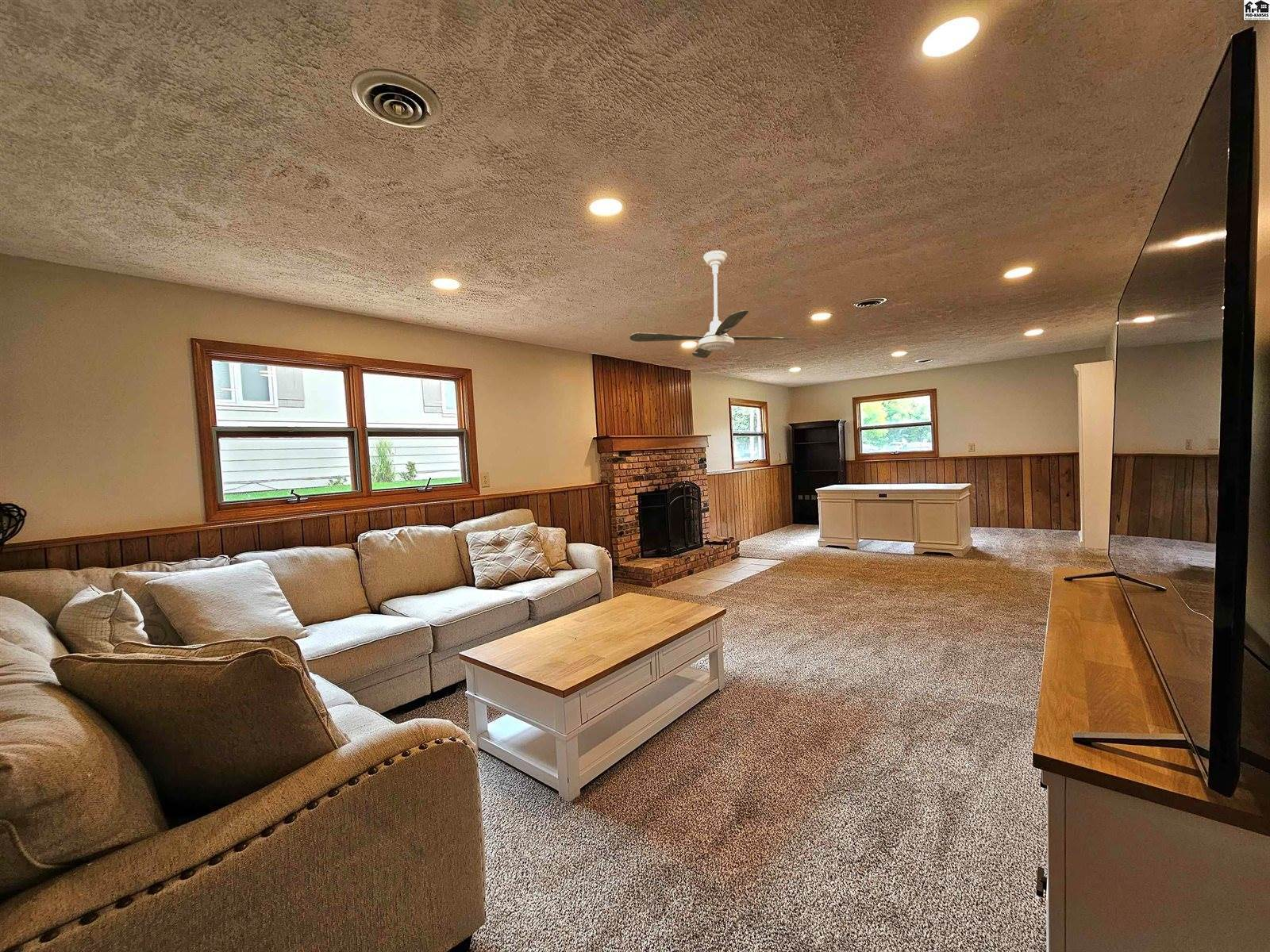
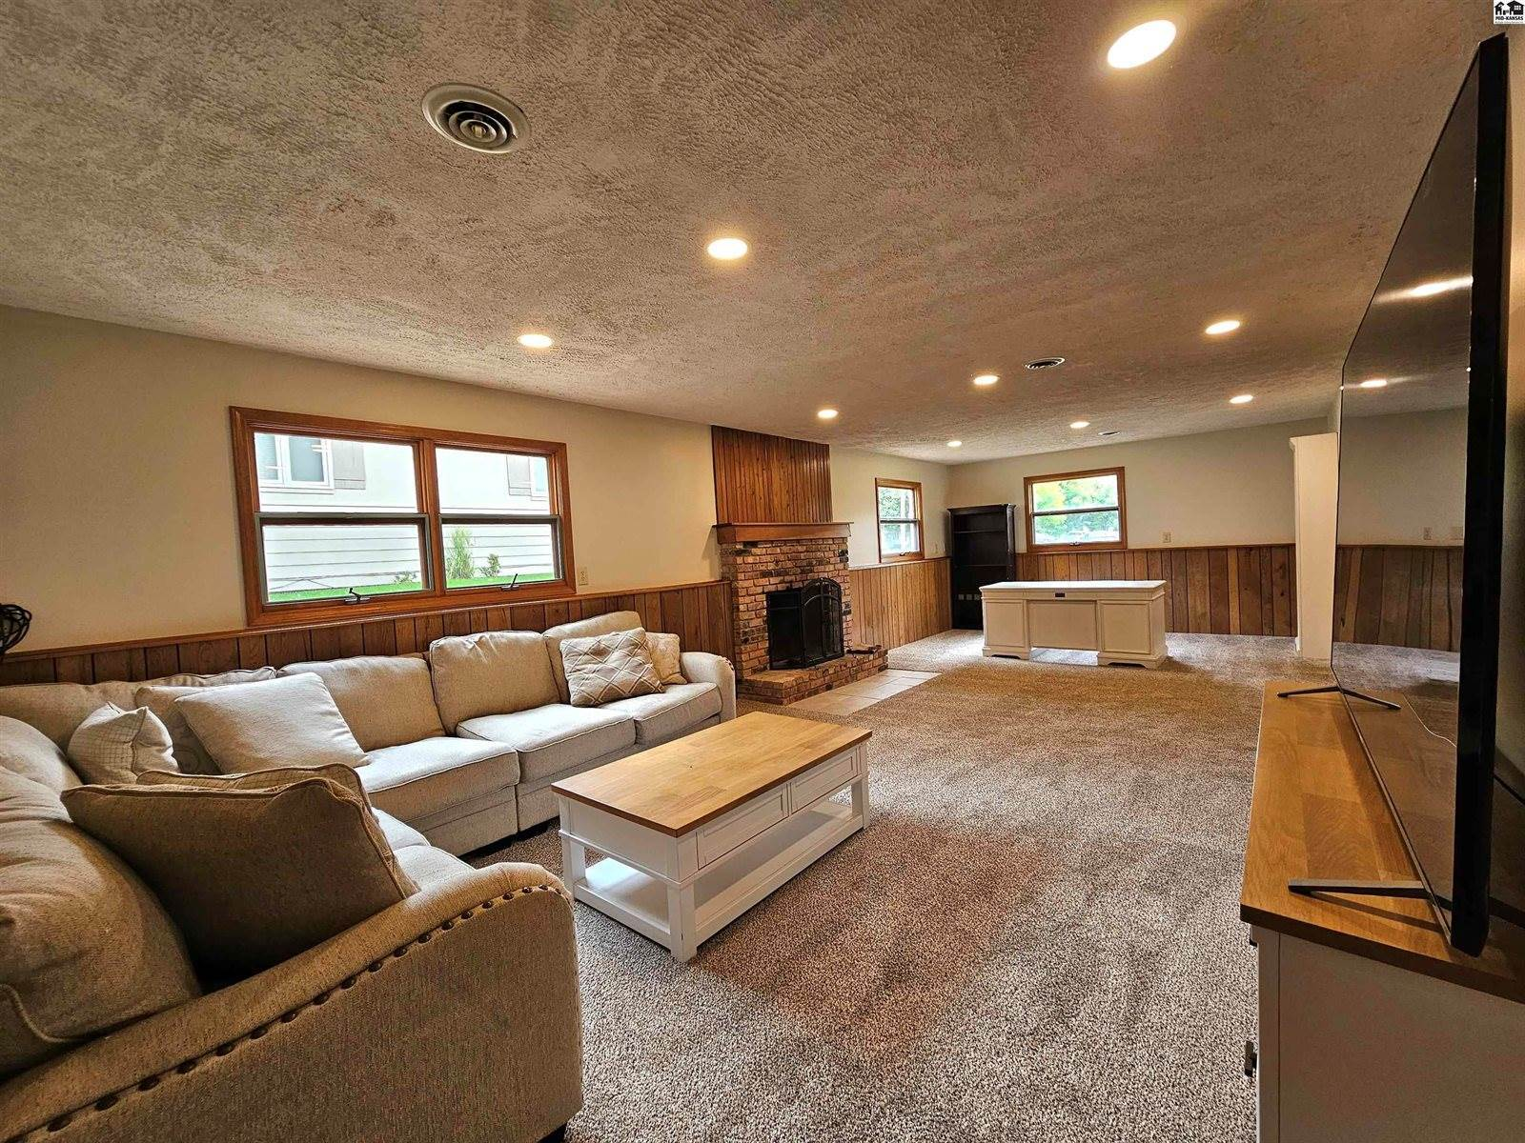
- ceiling fan (714, 301)
